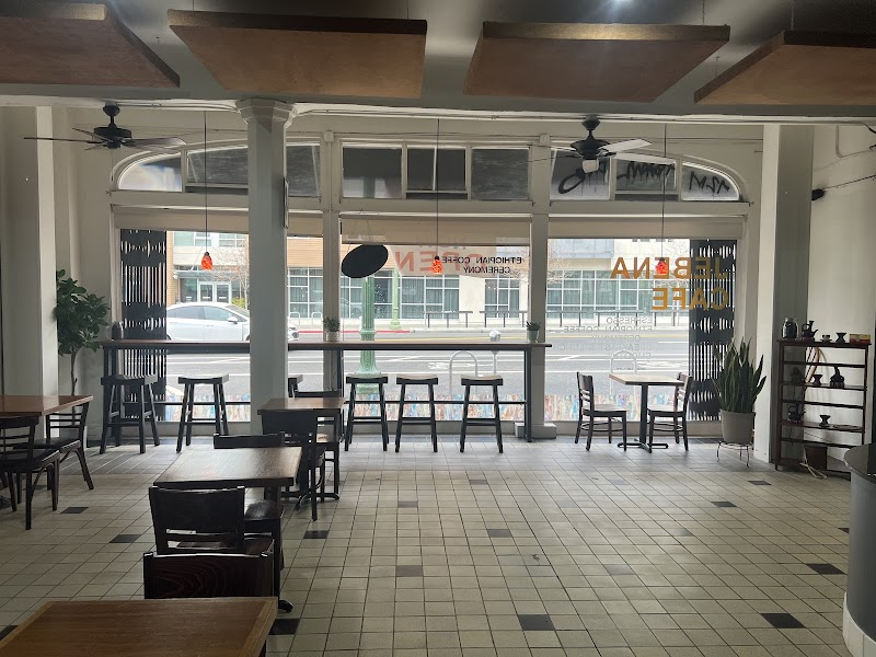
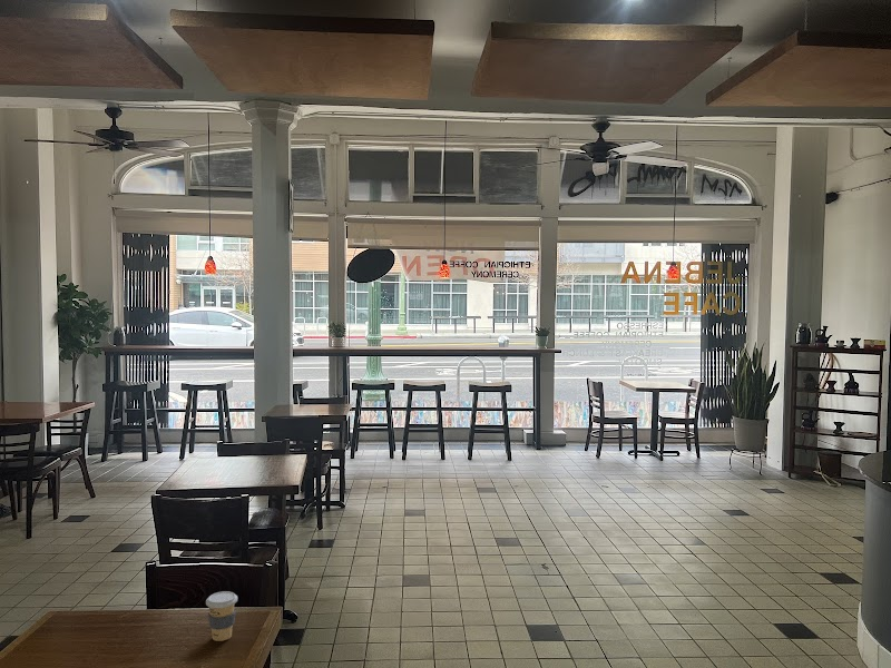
+ coffee cup (222, 616)
